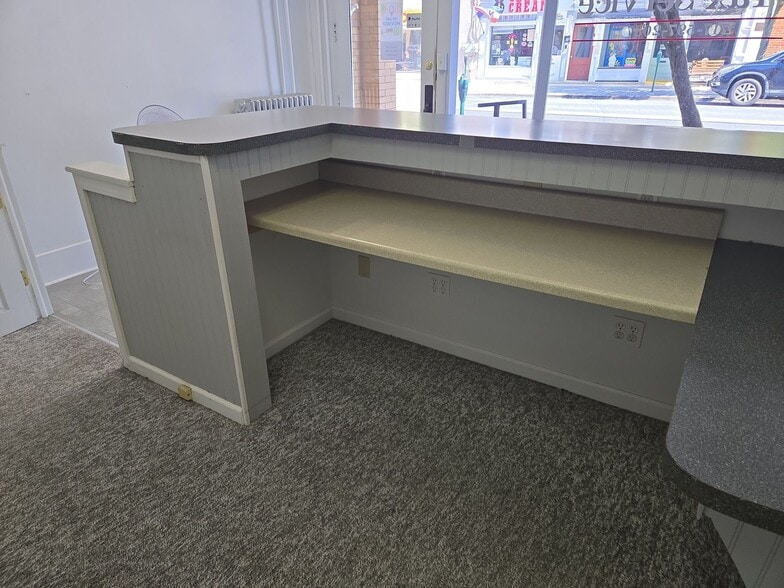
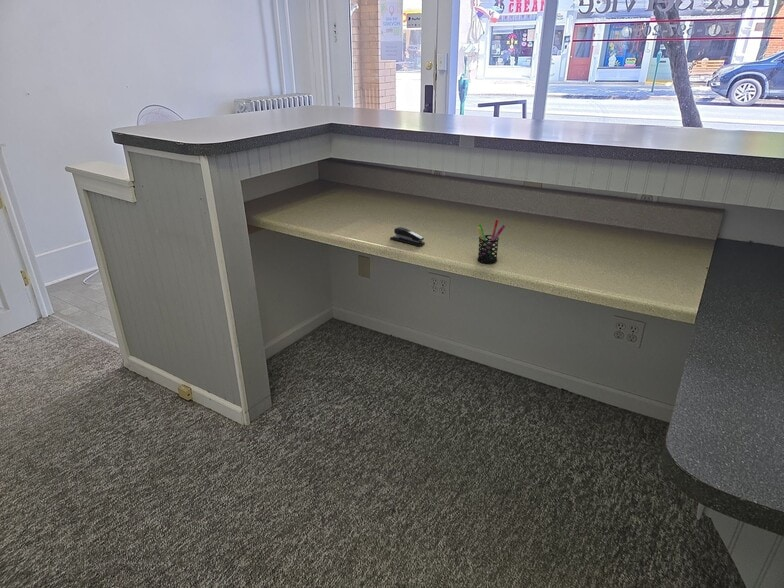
+ stapler (407, 235)
+ pen holder (487, 240)
